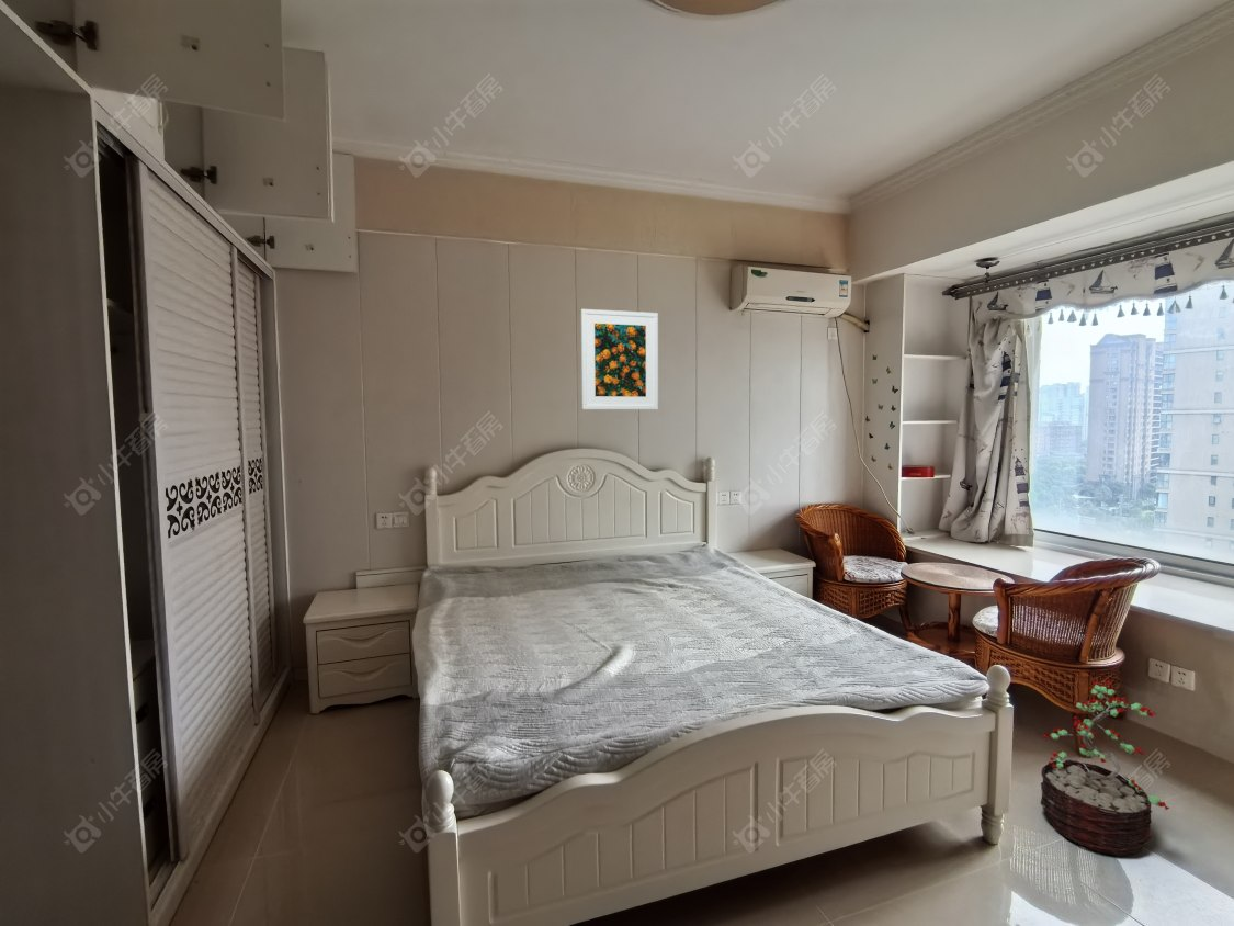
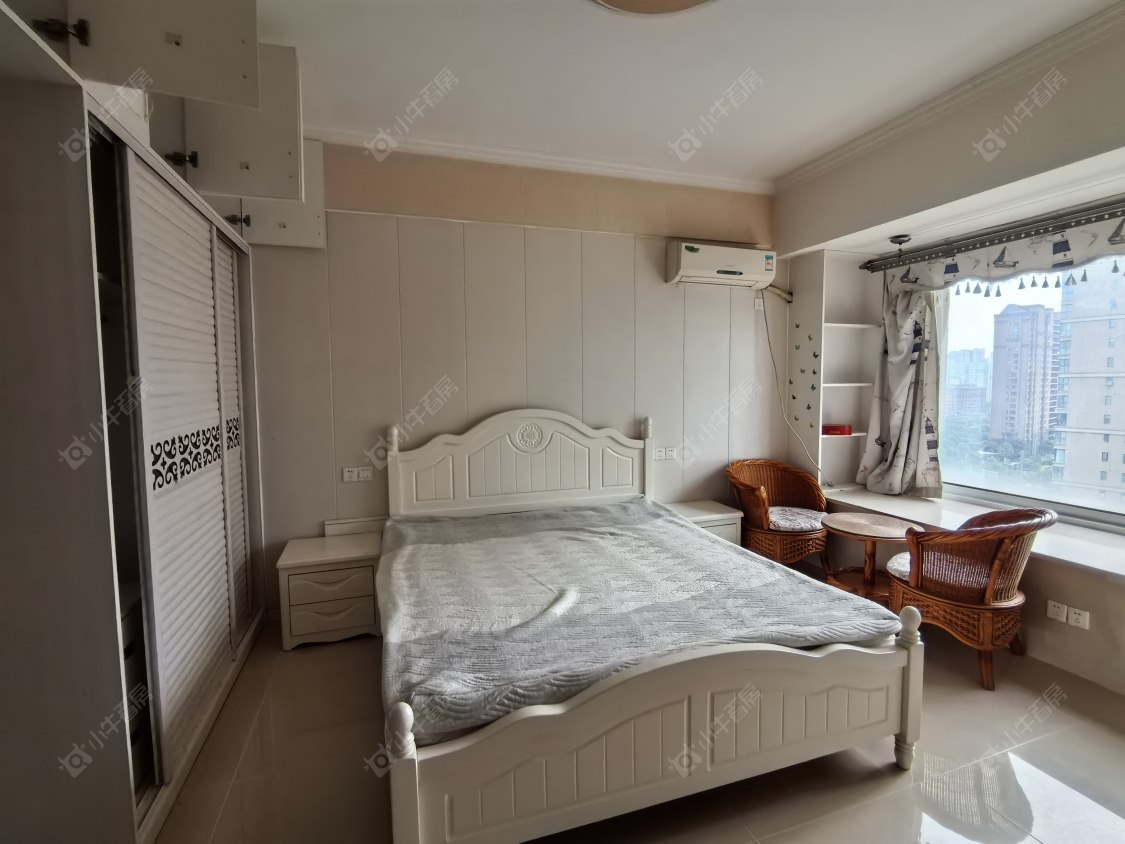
- decorative plant (1102, 758)
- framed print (620, 360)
